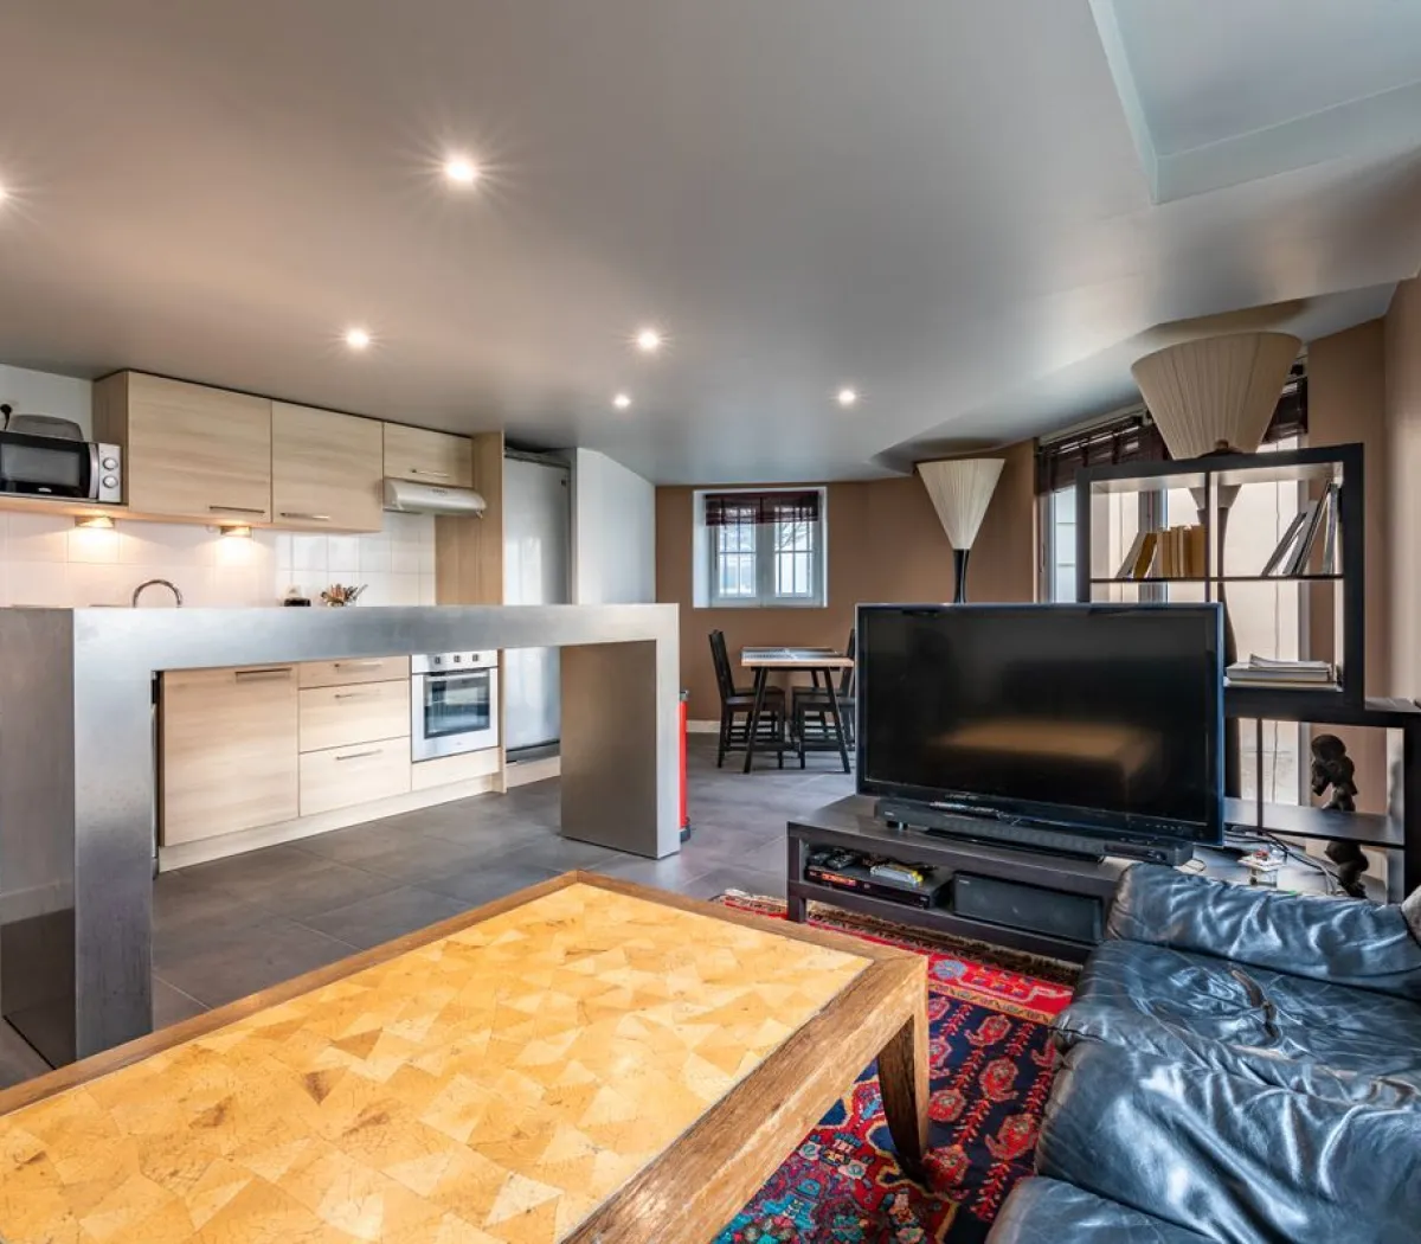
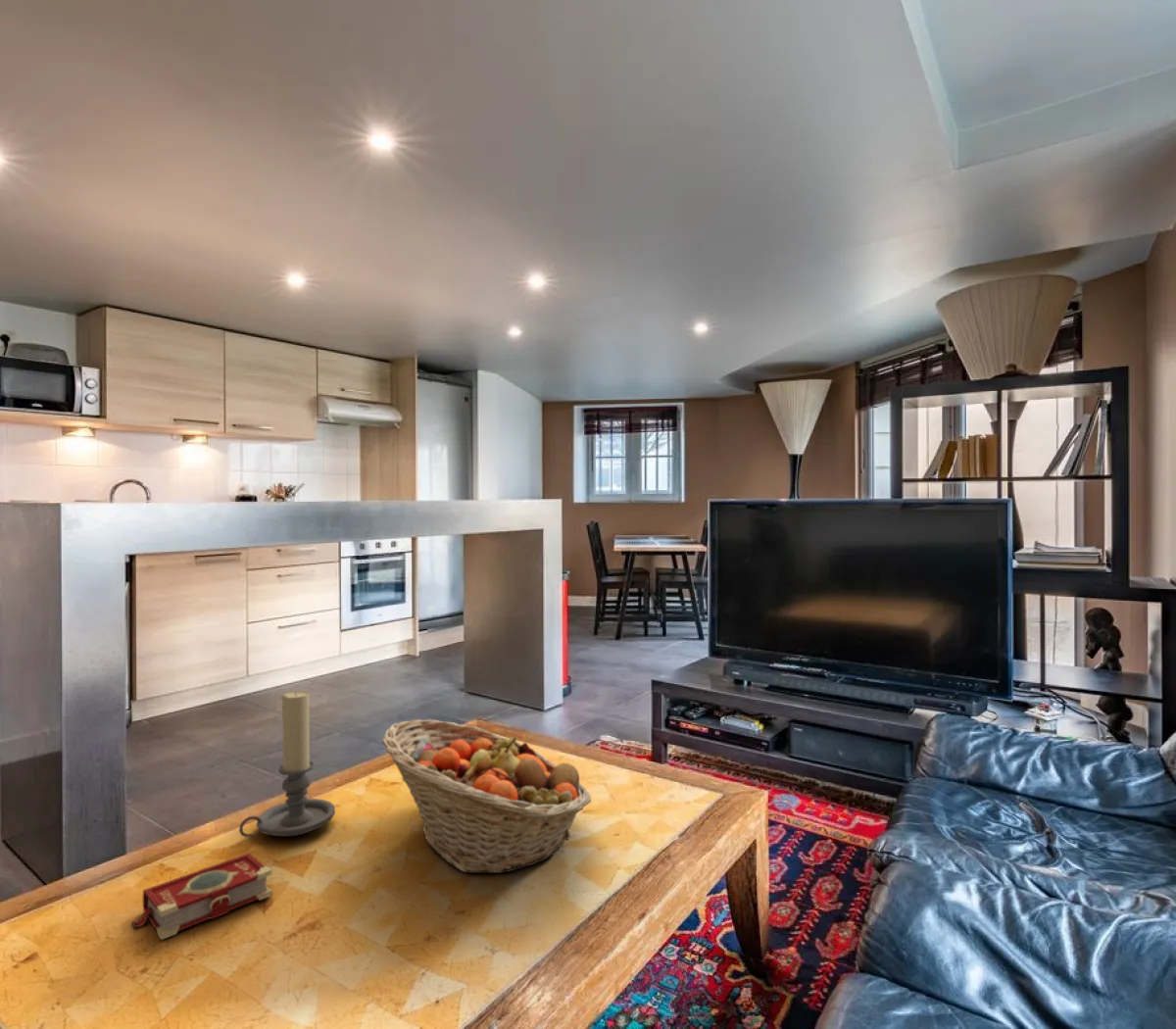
+ fruit basket (485, 780)
+ book (202, 892)
+ candle holder (288, 760)
